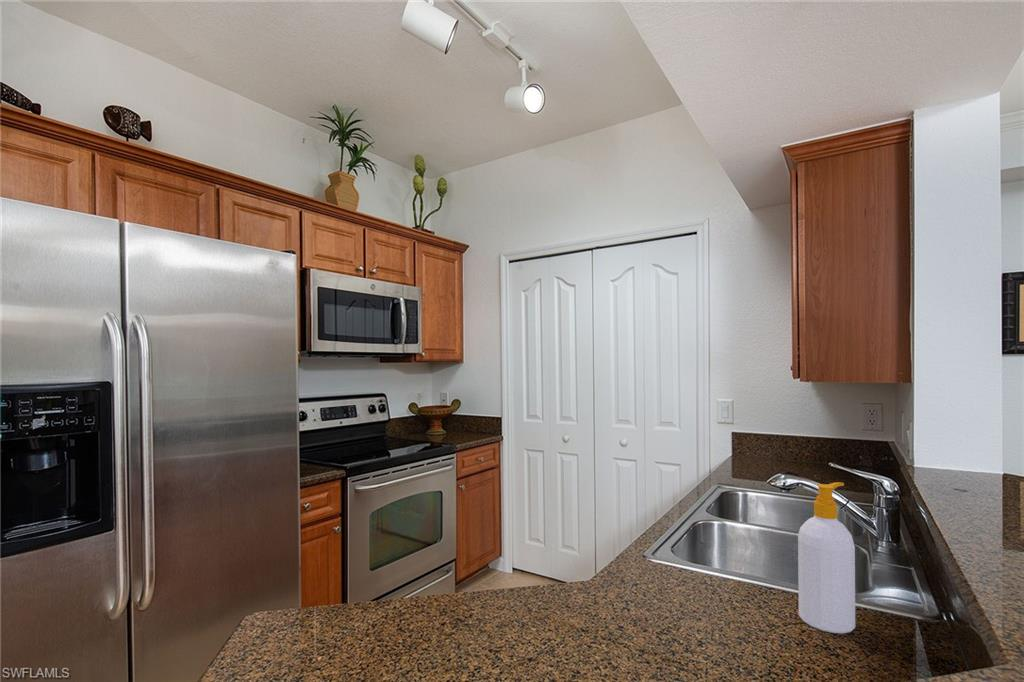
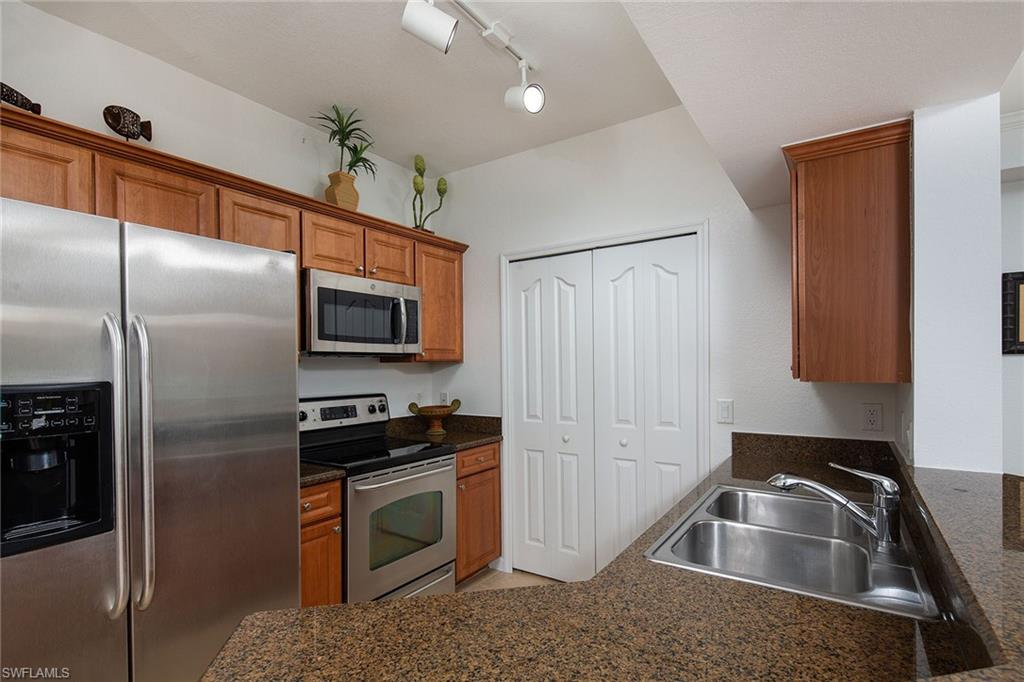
- soap bottle (827, 552)
